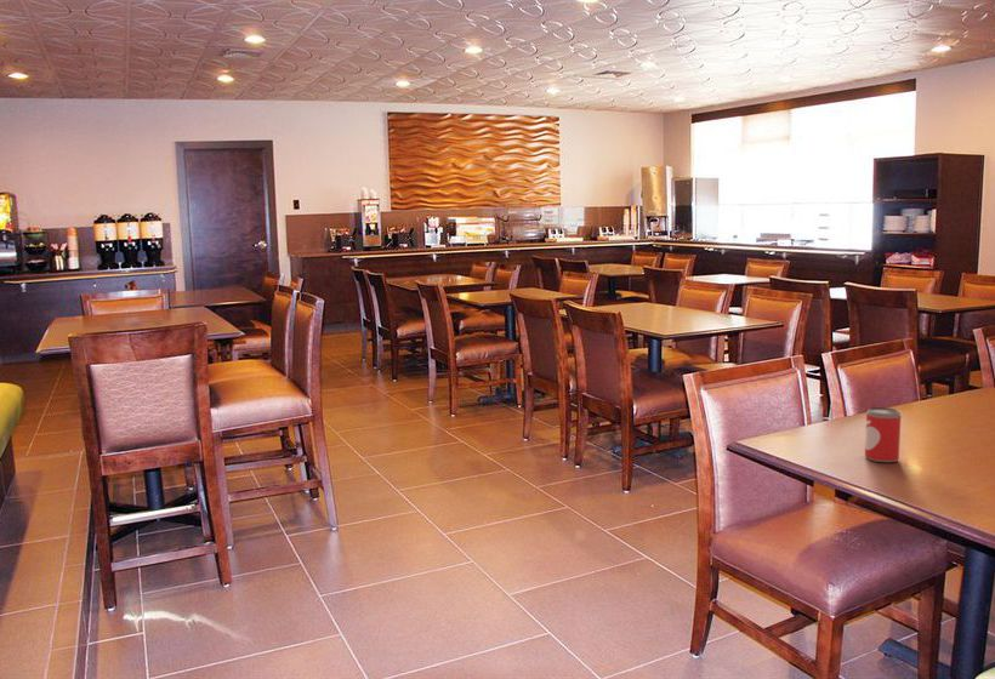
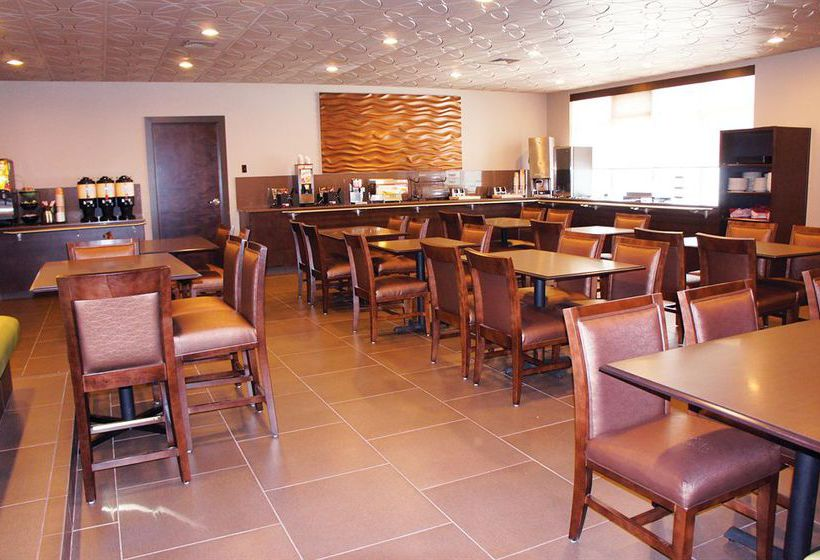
- beer can (882, 434)
